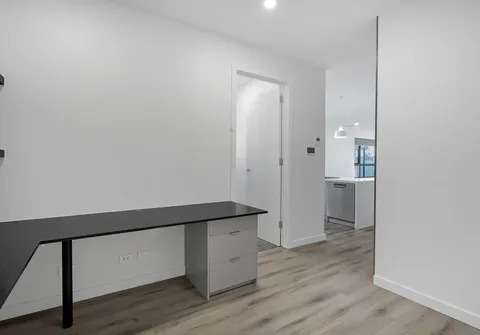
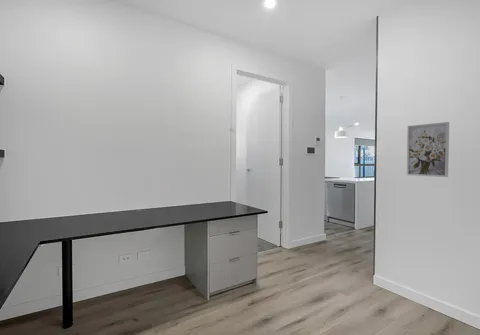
+ wall art (426, 150)
